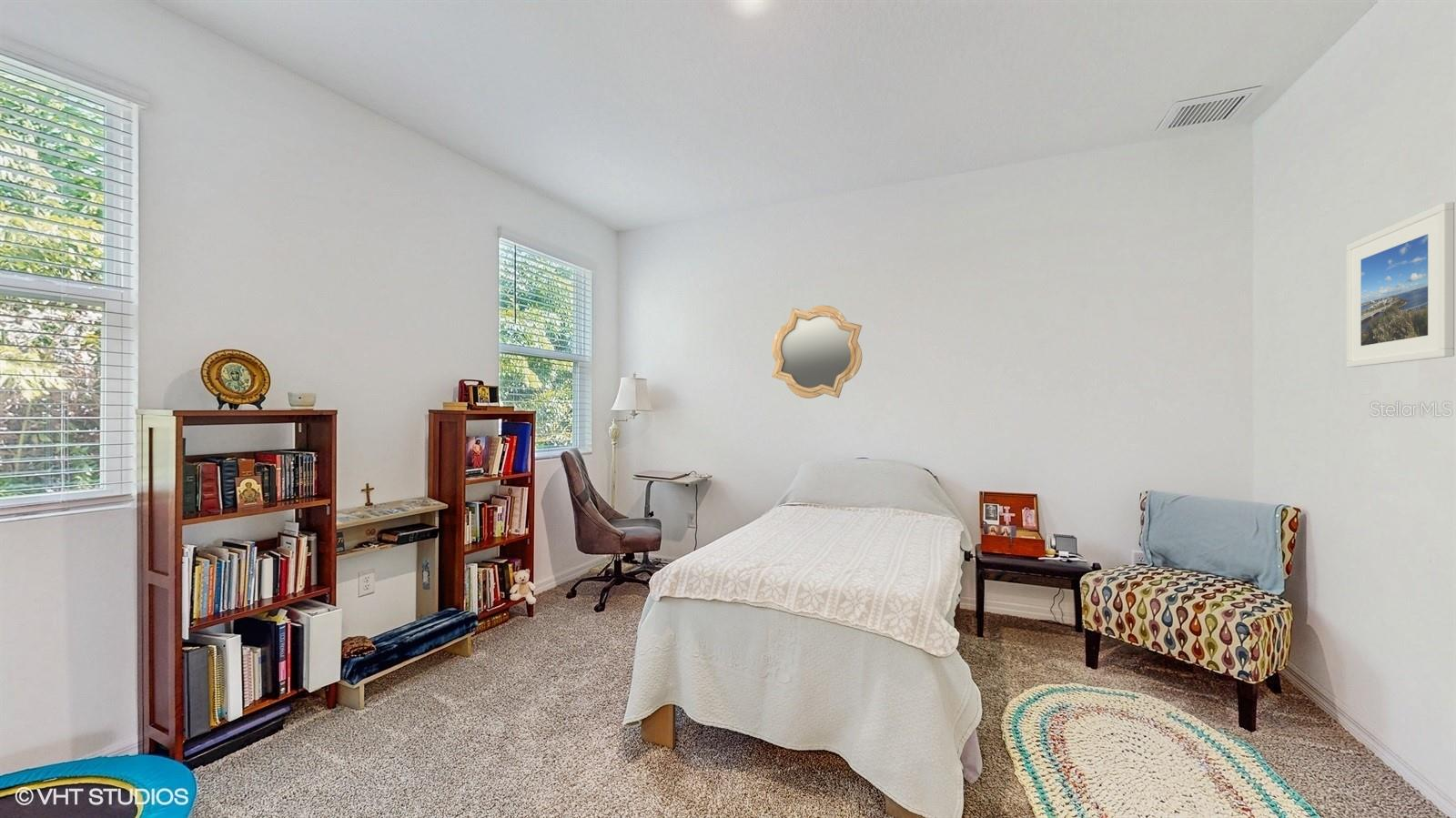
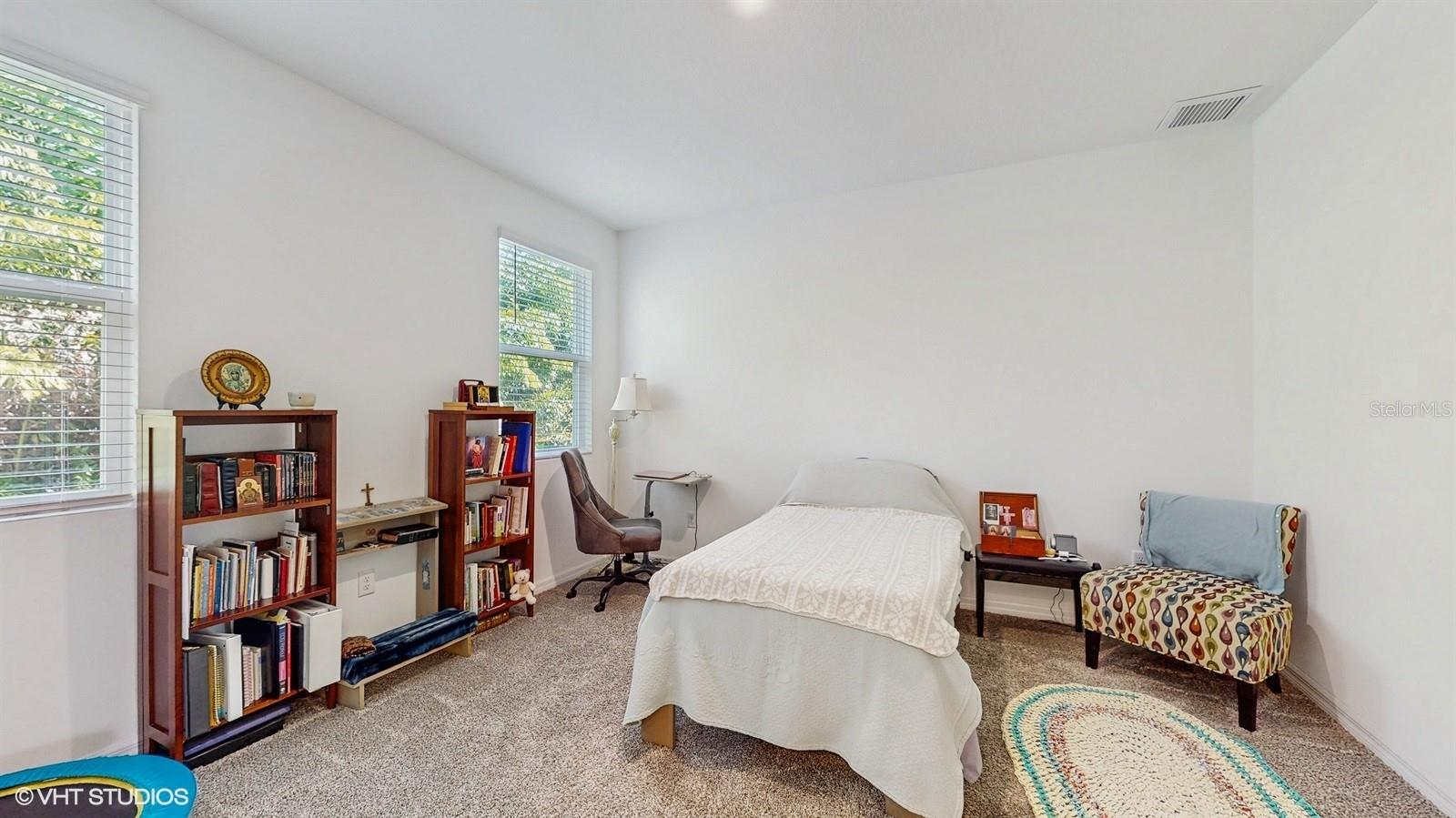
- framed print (1393, 294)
- mirror (814, 351)
